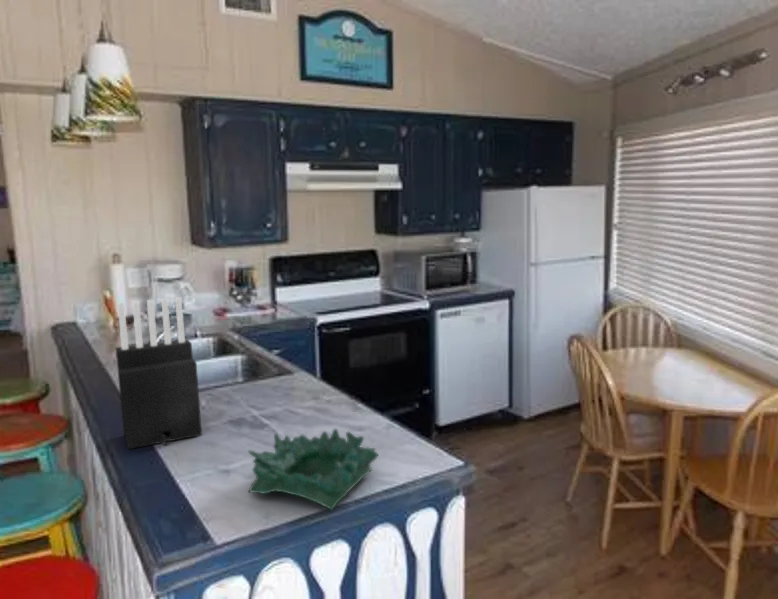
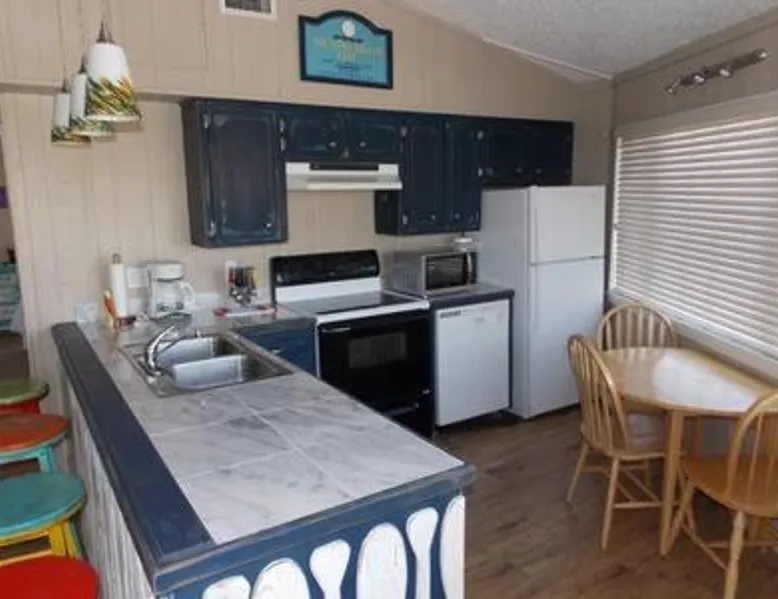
- knife block (157, 370)
- decorative bowl (312, 465)
